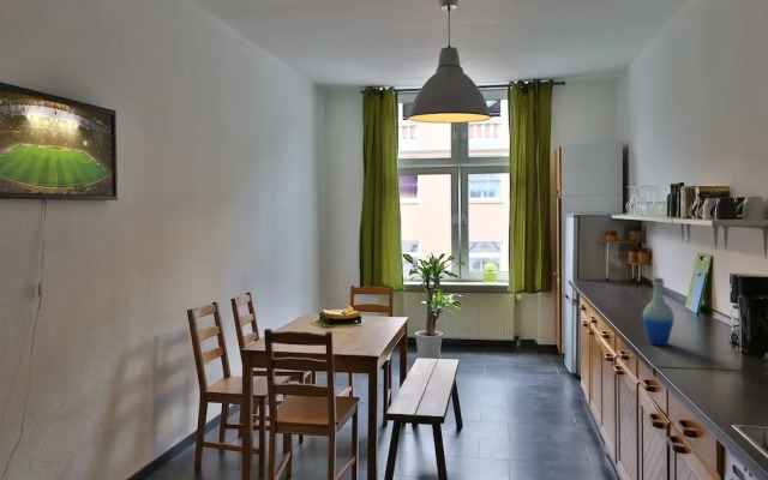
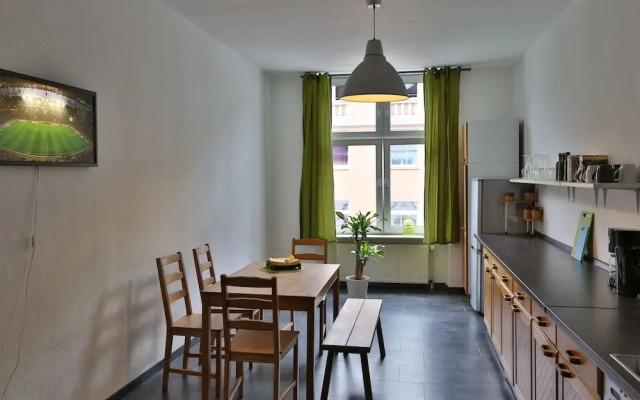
- bottle (658, 311)
